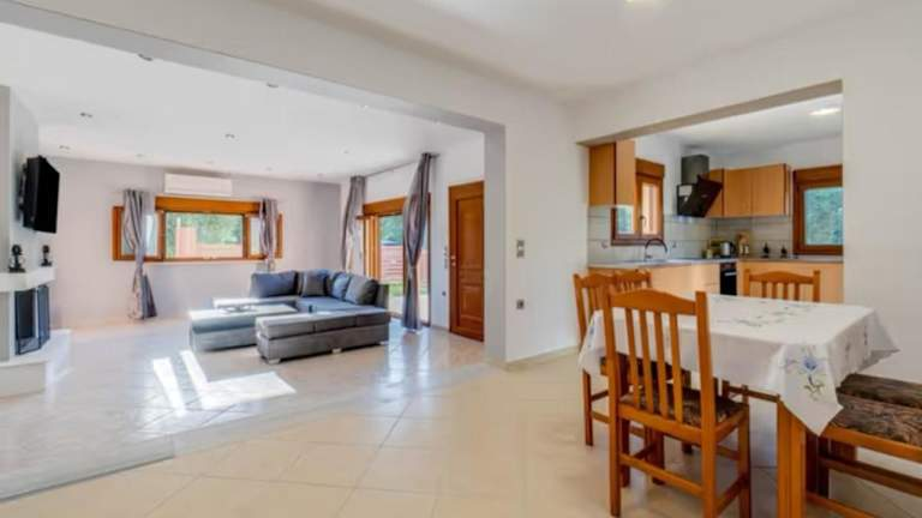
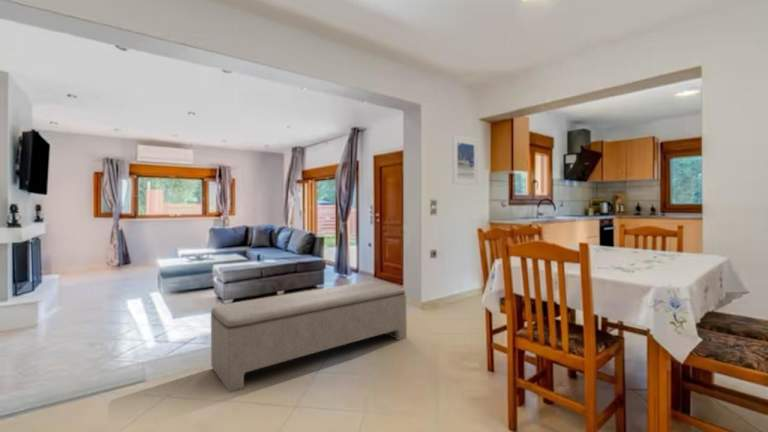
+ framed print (465, 161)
+ bench (318, 323)
